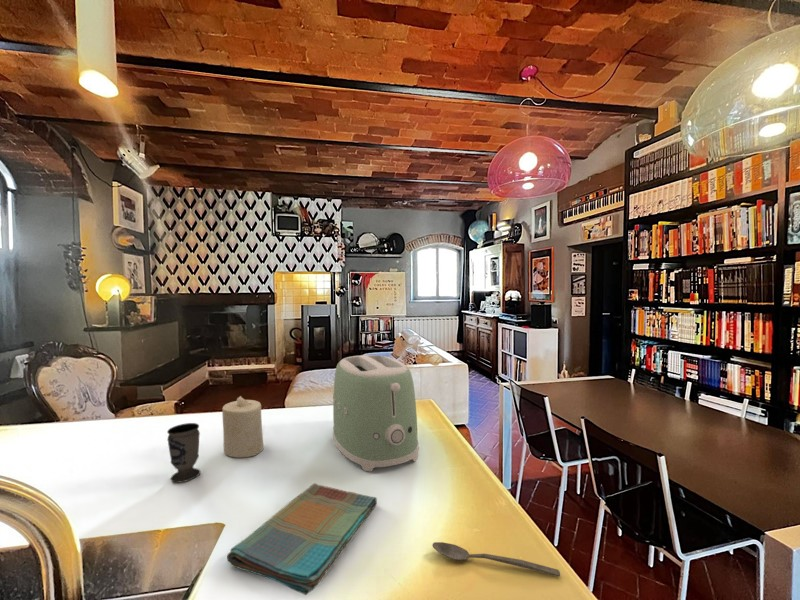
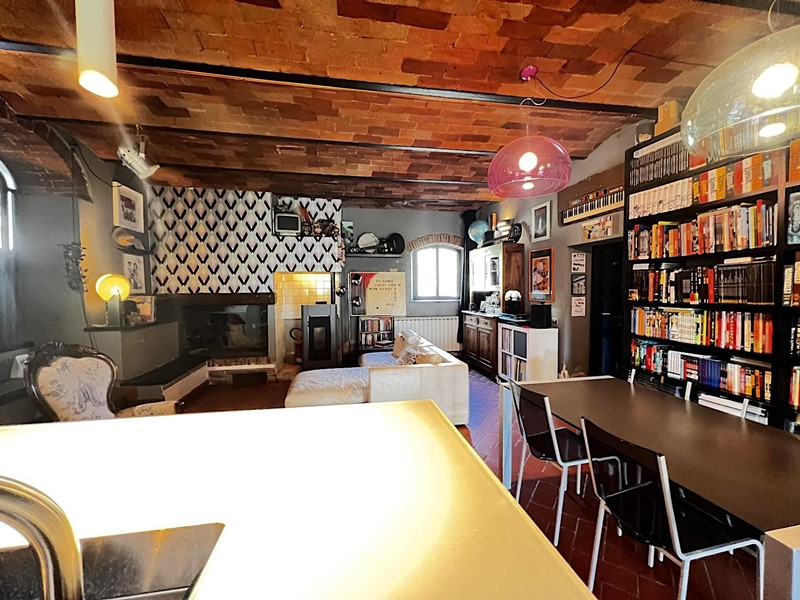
- spoon (493, 558)
- candle (243, 423)
- dish towel (310, 525)
- toaster (372, 401)
- cup (184, 452)
